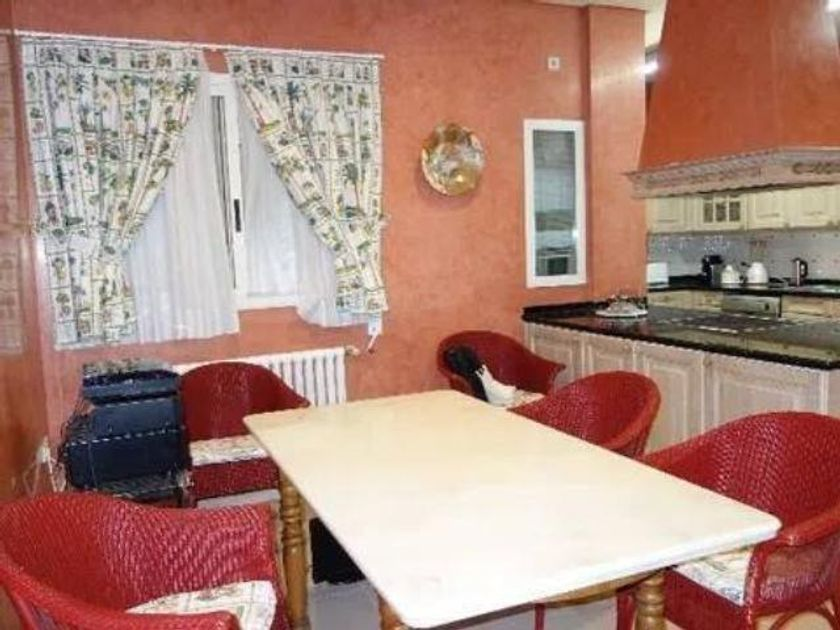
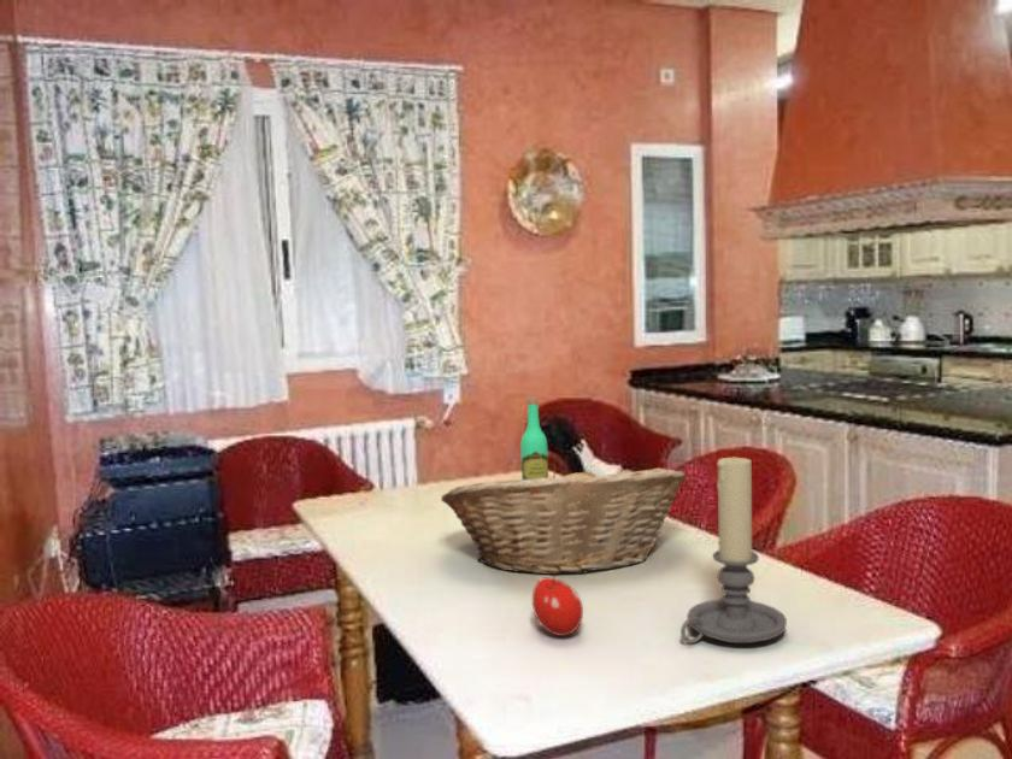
+ wine bottle (534, 458)
+ candle holder (726, 546)
+ fruit (557, 602)
+ fruit basket (564, 506)
